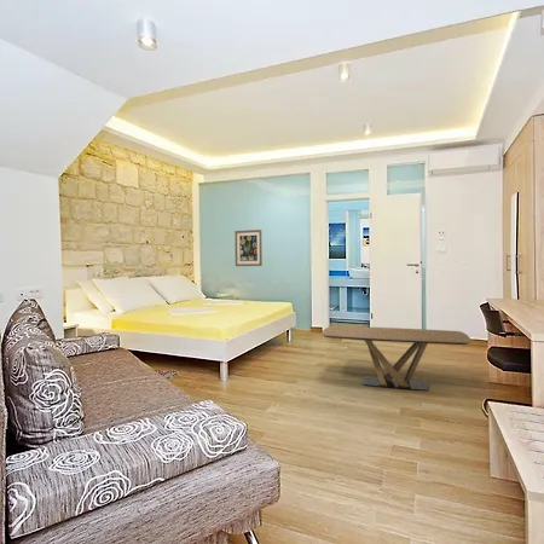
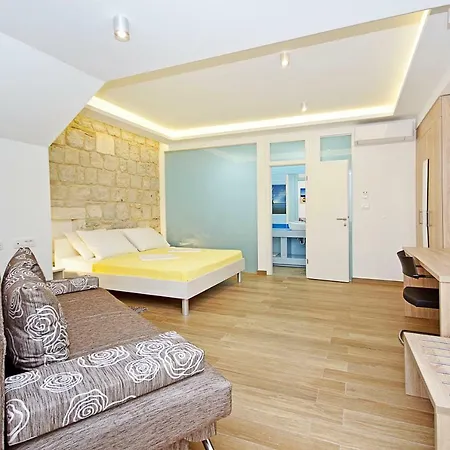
- wall art (248, 248)
- coffee table (388, 361)
